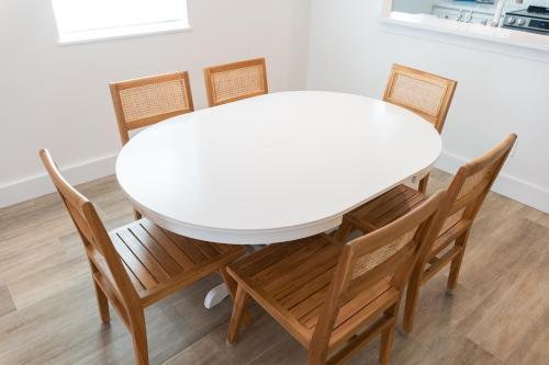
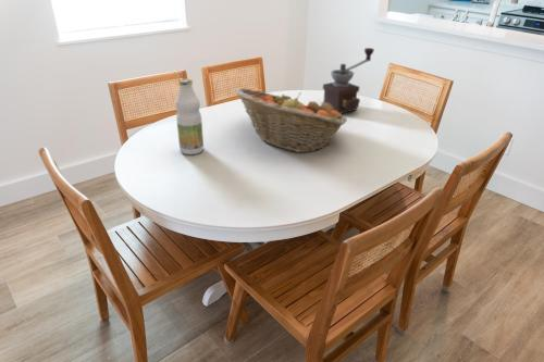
+ coffee grinder (351, 77)
+ bottle (188, 116)
+ fruit basket (289, 114)
